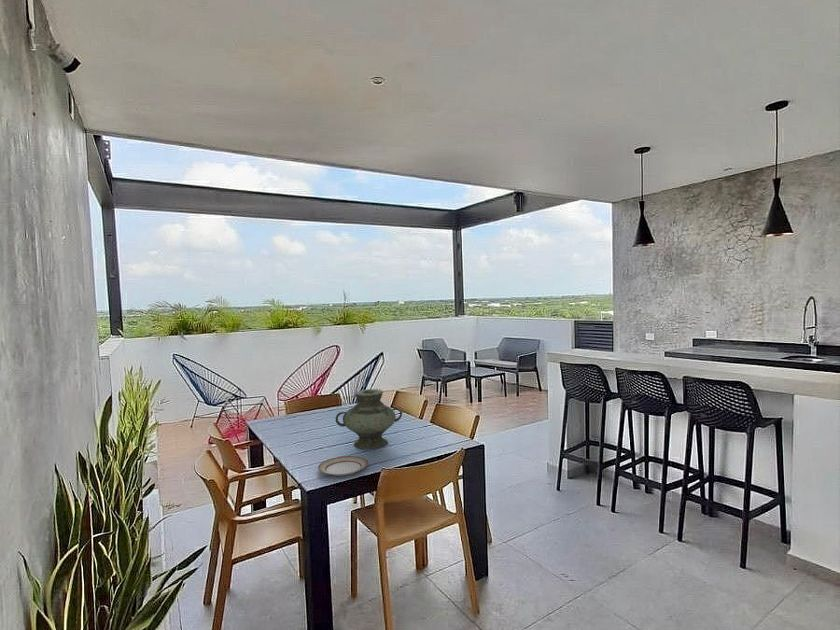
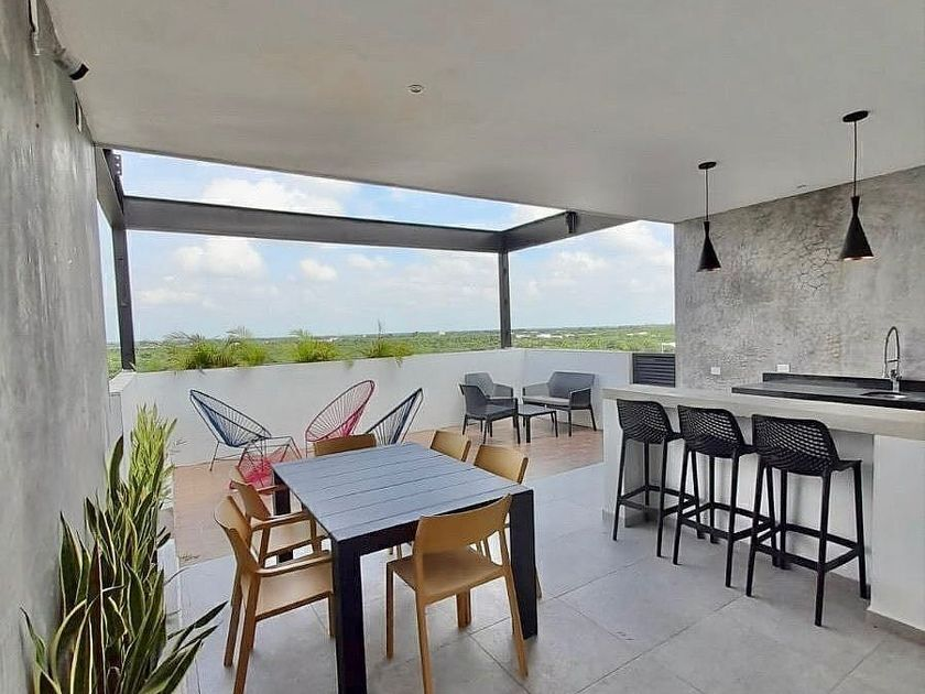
- vase (369, 416)
- plate (343, 466)
